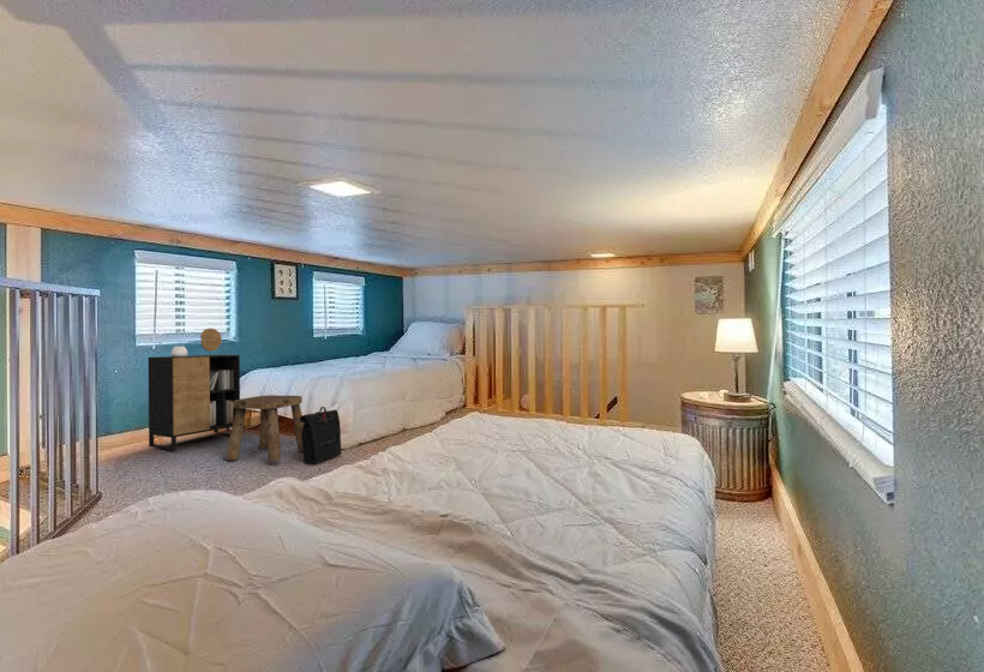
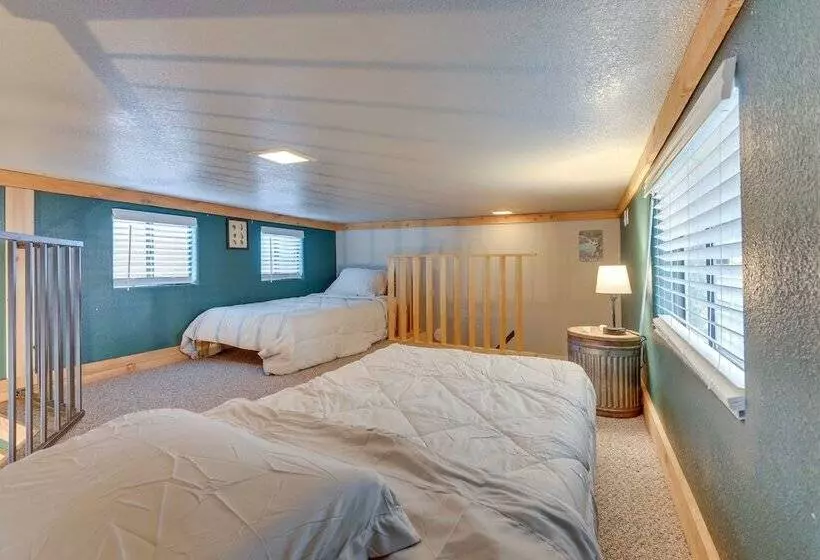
- backpack (322, 432)
- cabinet (196, 384)
- stool (269, 426)
